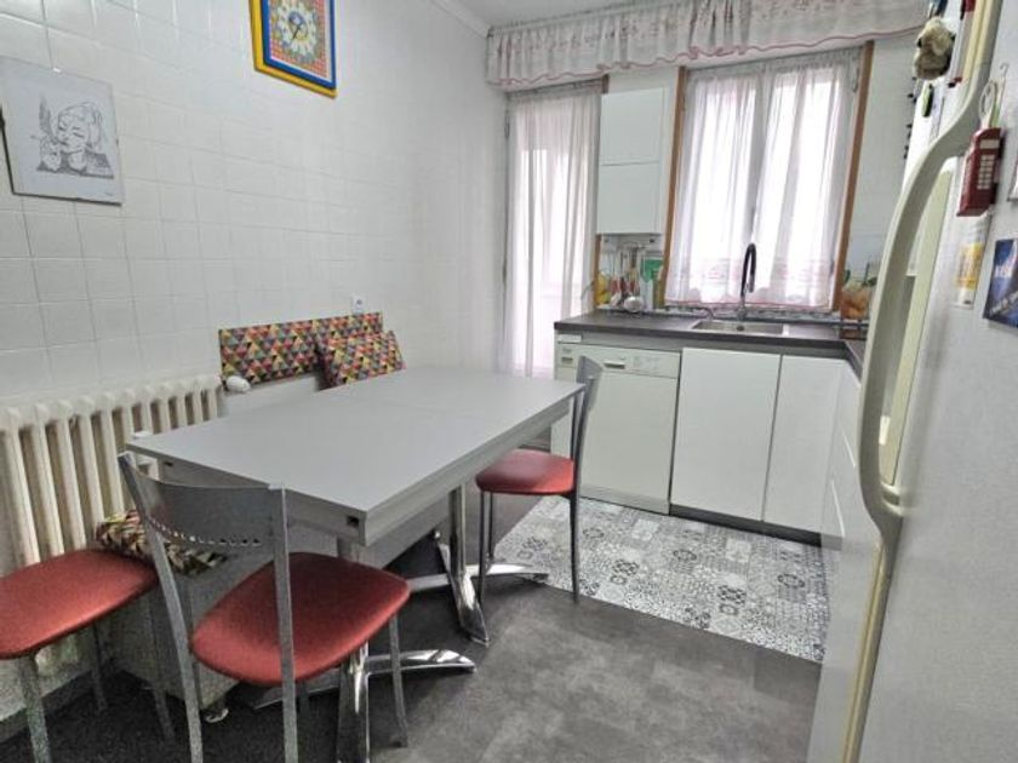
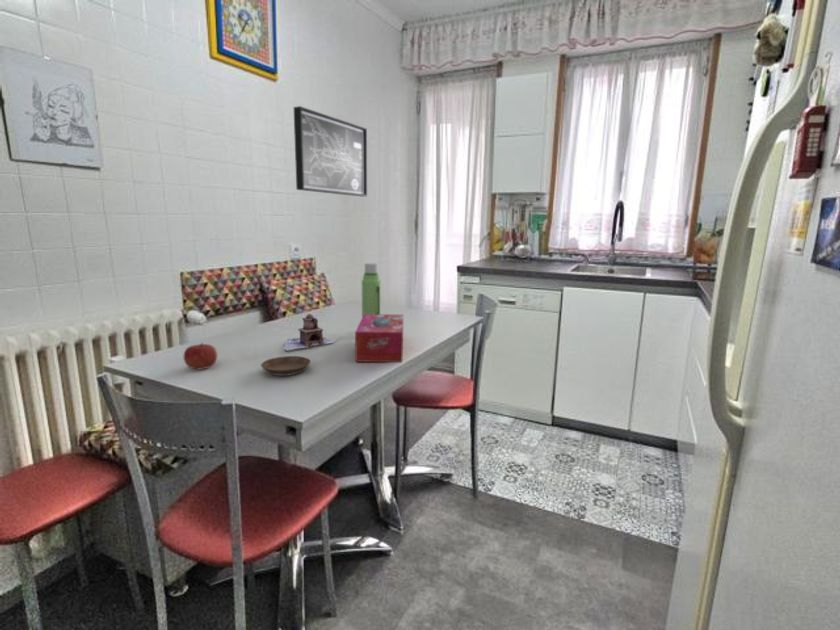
+ saucer (286, 366)
+ wall art (334, 156)
+ teapot (309, 329)
+ tissue box (381, 336)
+ fruit (200, 355)
+ water bottle (371, 297)
